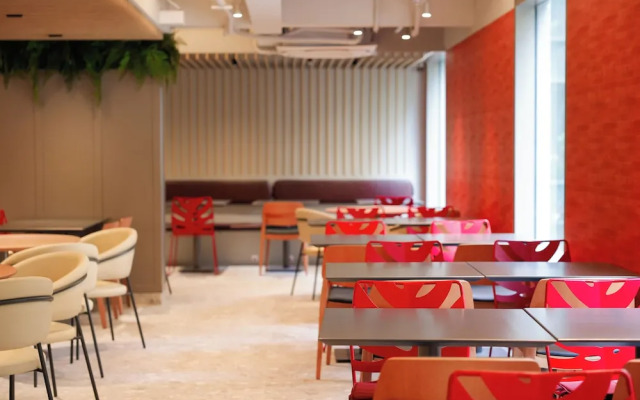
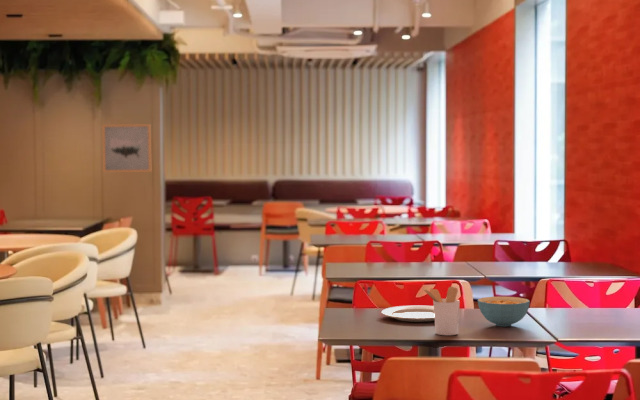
+ utensil holder (440, 309)
+ cereal bowl (503, 312)
+ chinaware (417, 314)
+ wall art (127, 148)
